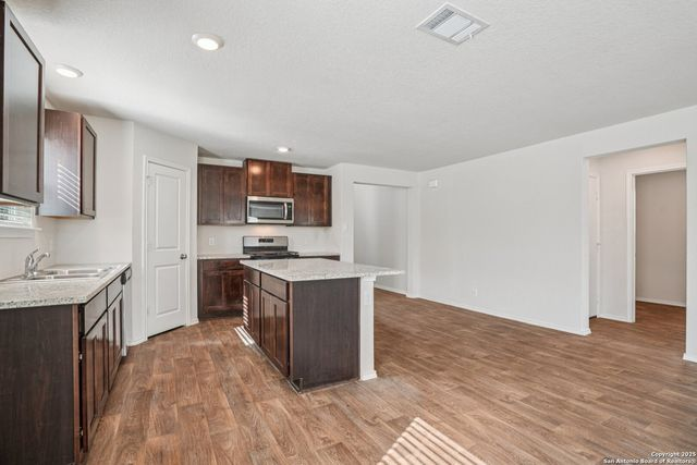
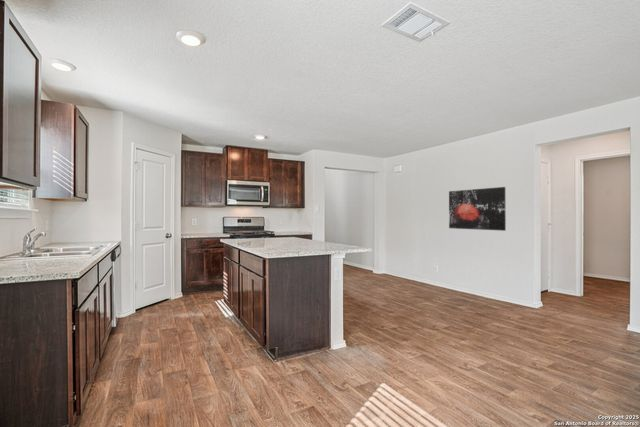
+ wall art (474, 209)
